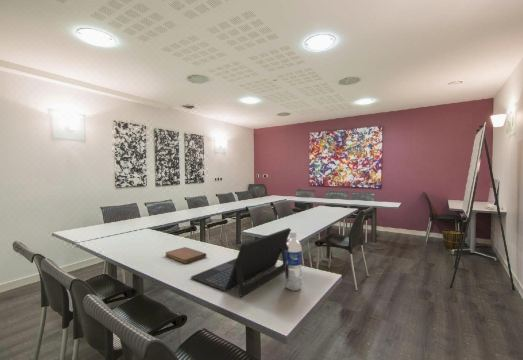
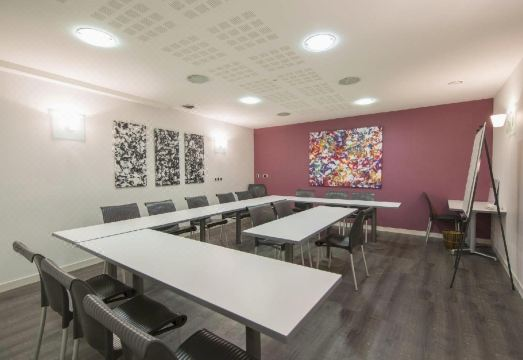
- notebook (185, 254)
- water bottle (293, 260)
- laptop (242, 252)
